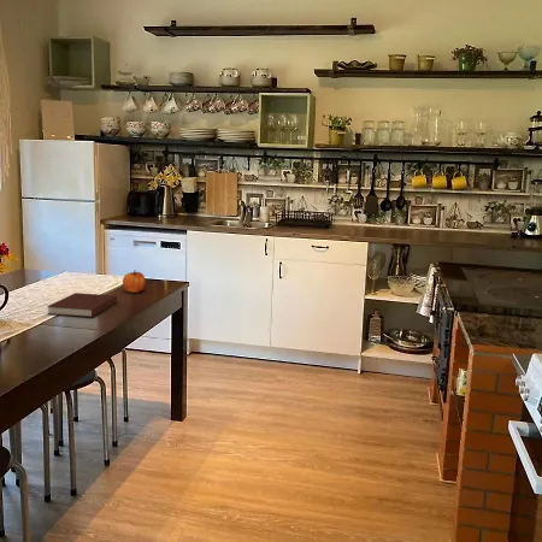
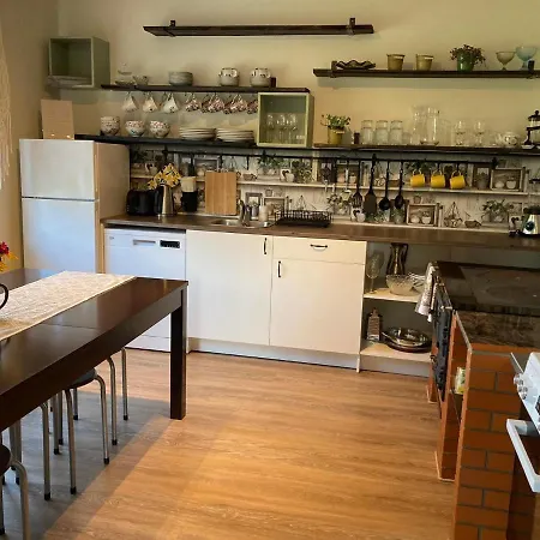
- notebook (83, 304)
- apple (134, 281)
